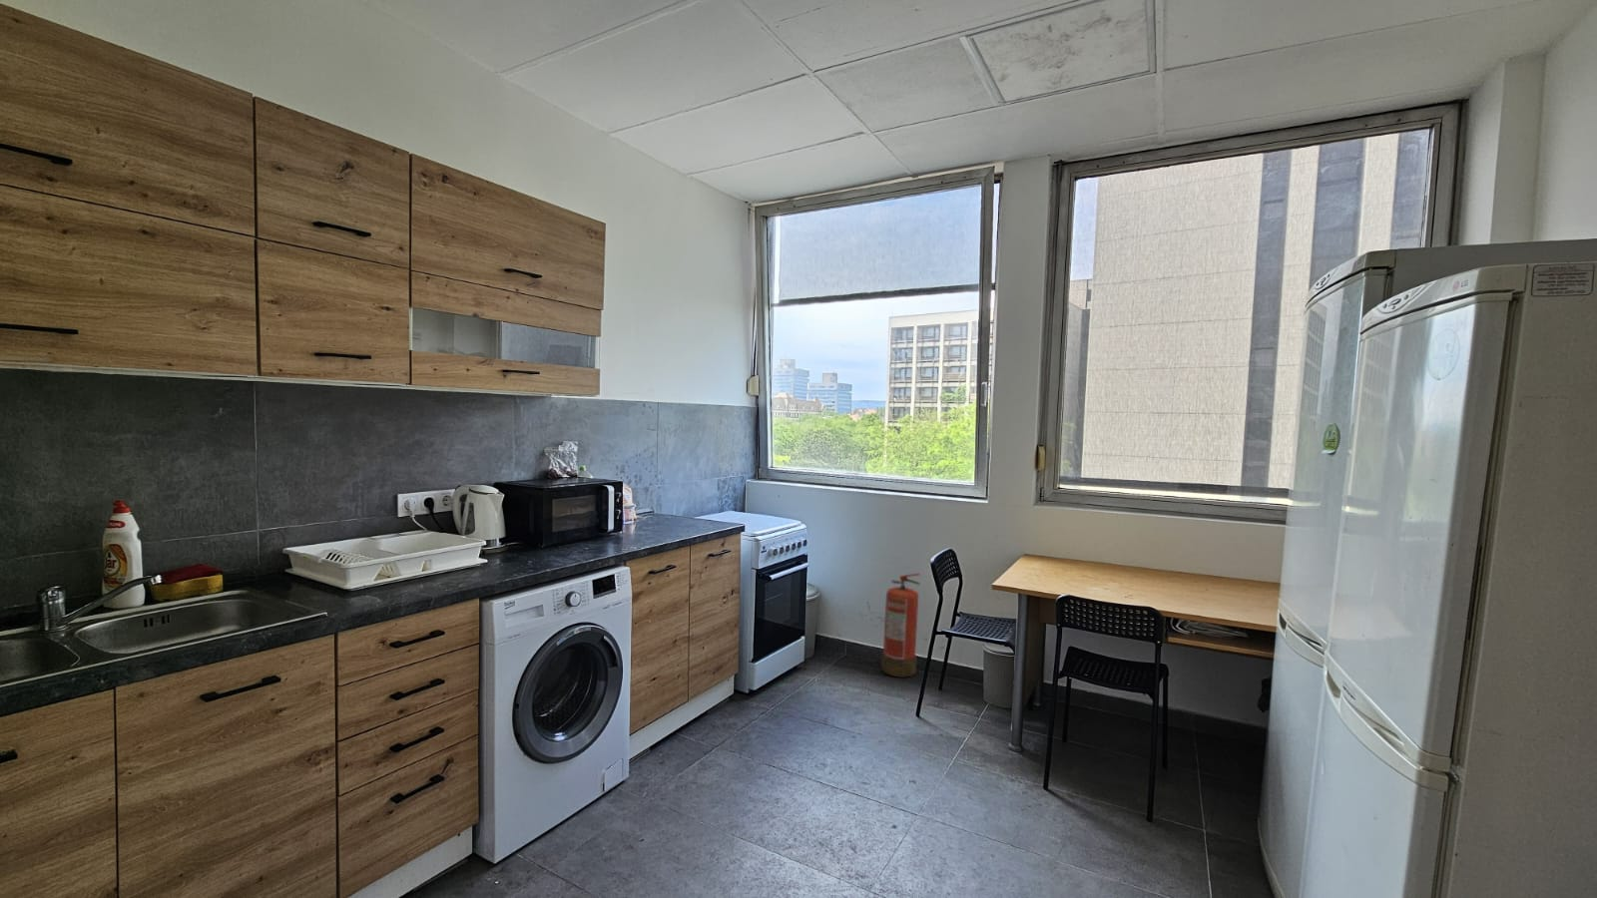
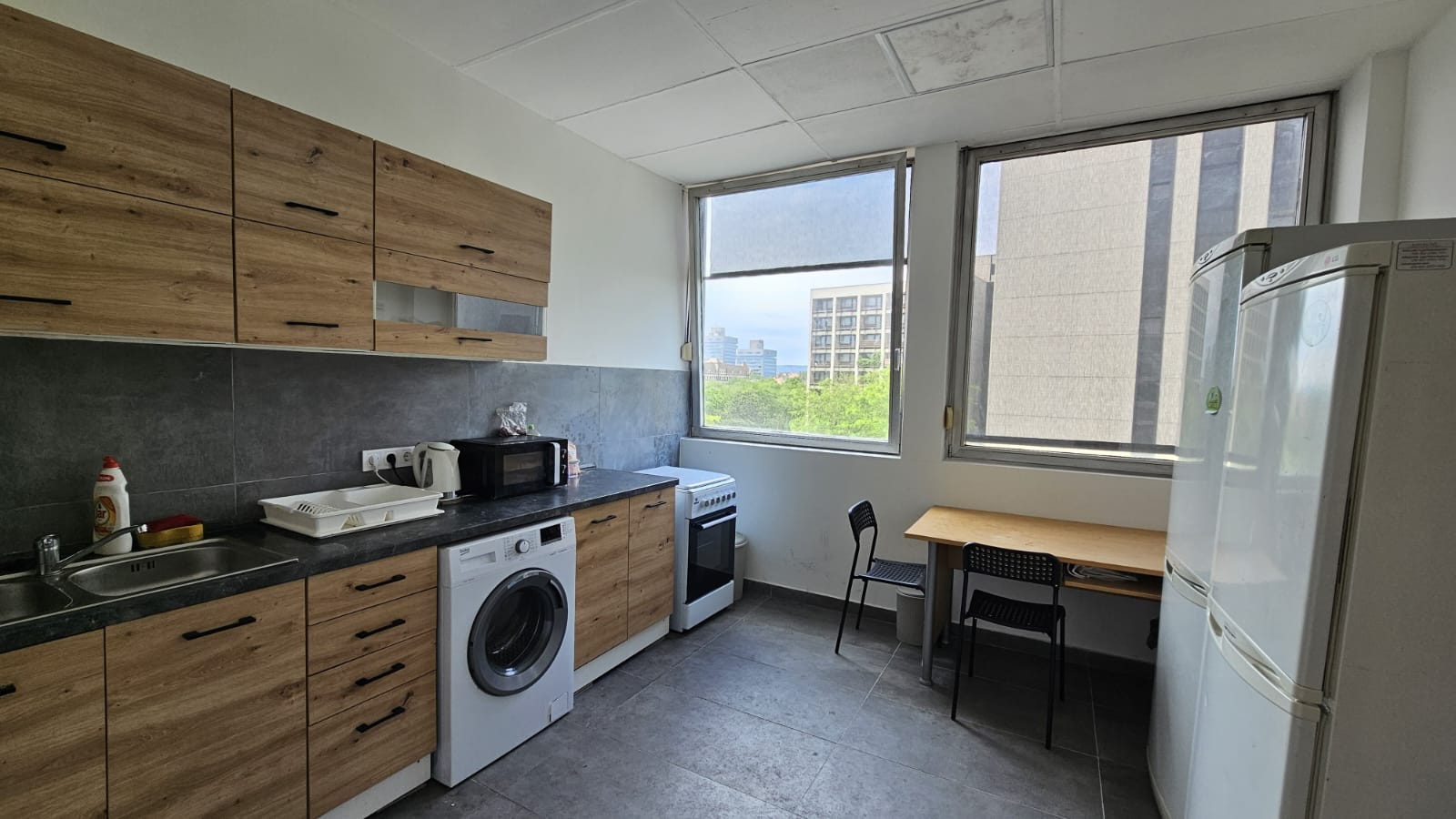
- fire extinguisher (901, 621)
